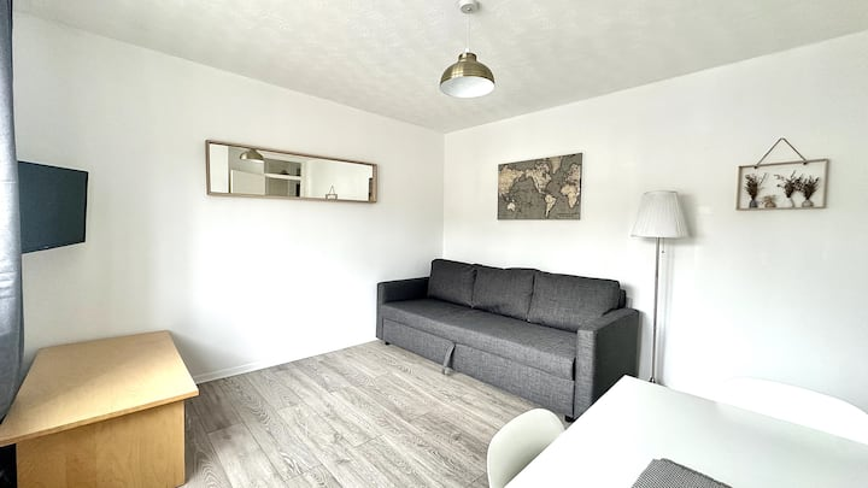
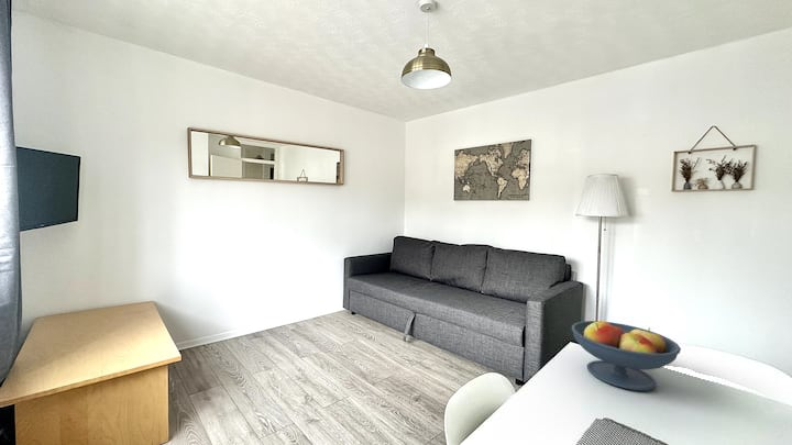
+ fruit bowl (620, 348)
